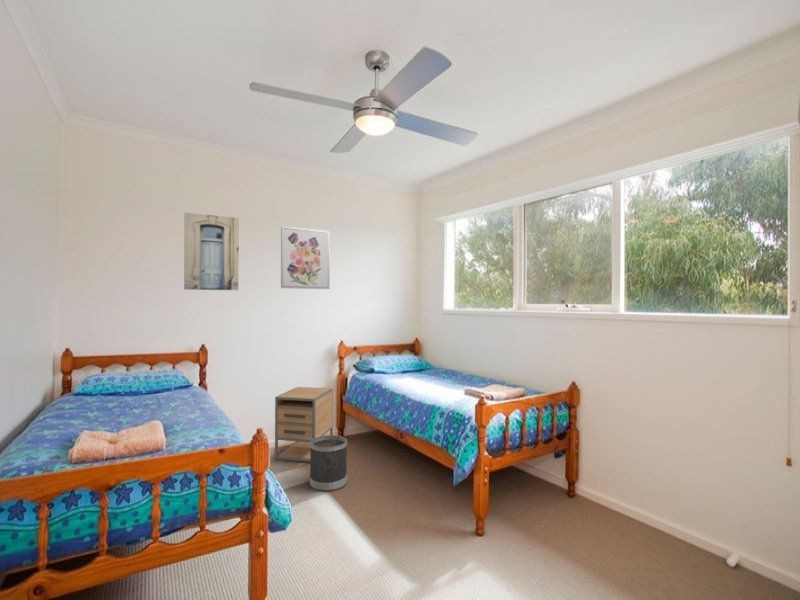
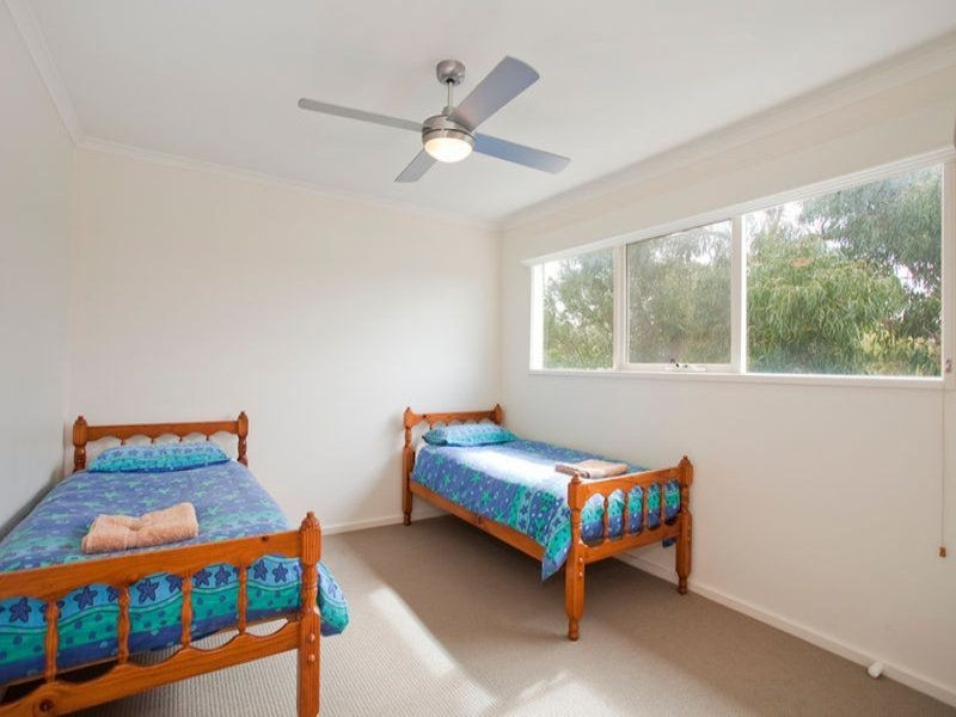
- wall art (305, 258)
- wall art (212, 252)
- nightstand (304, 422)
- wastebasket (328, 462)
